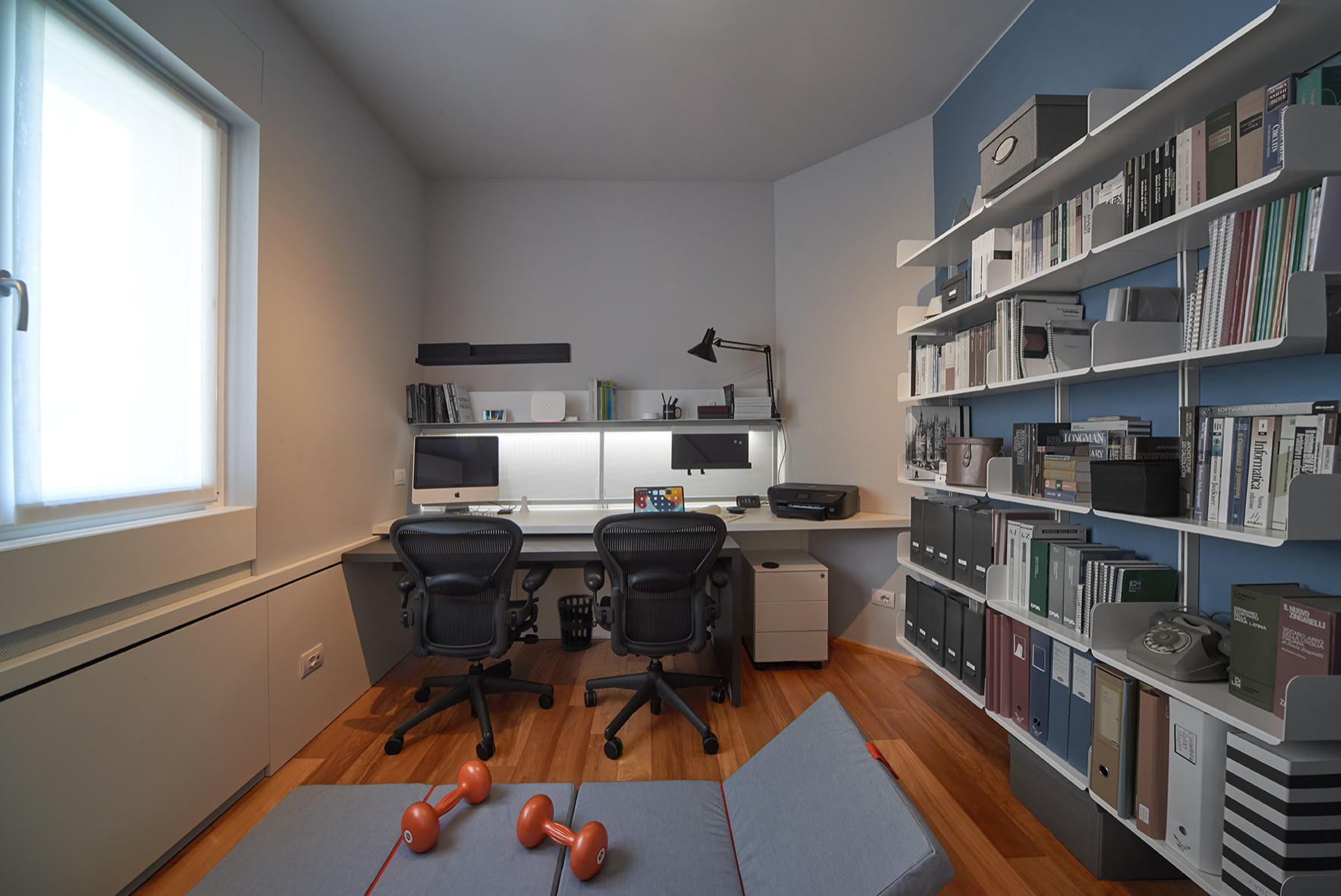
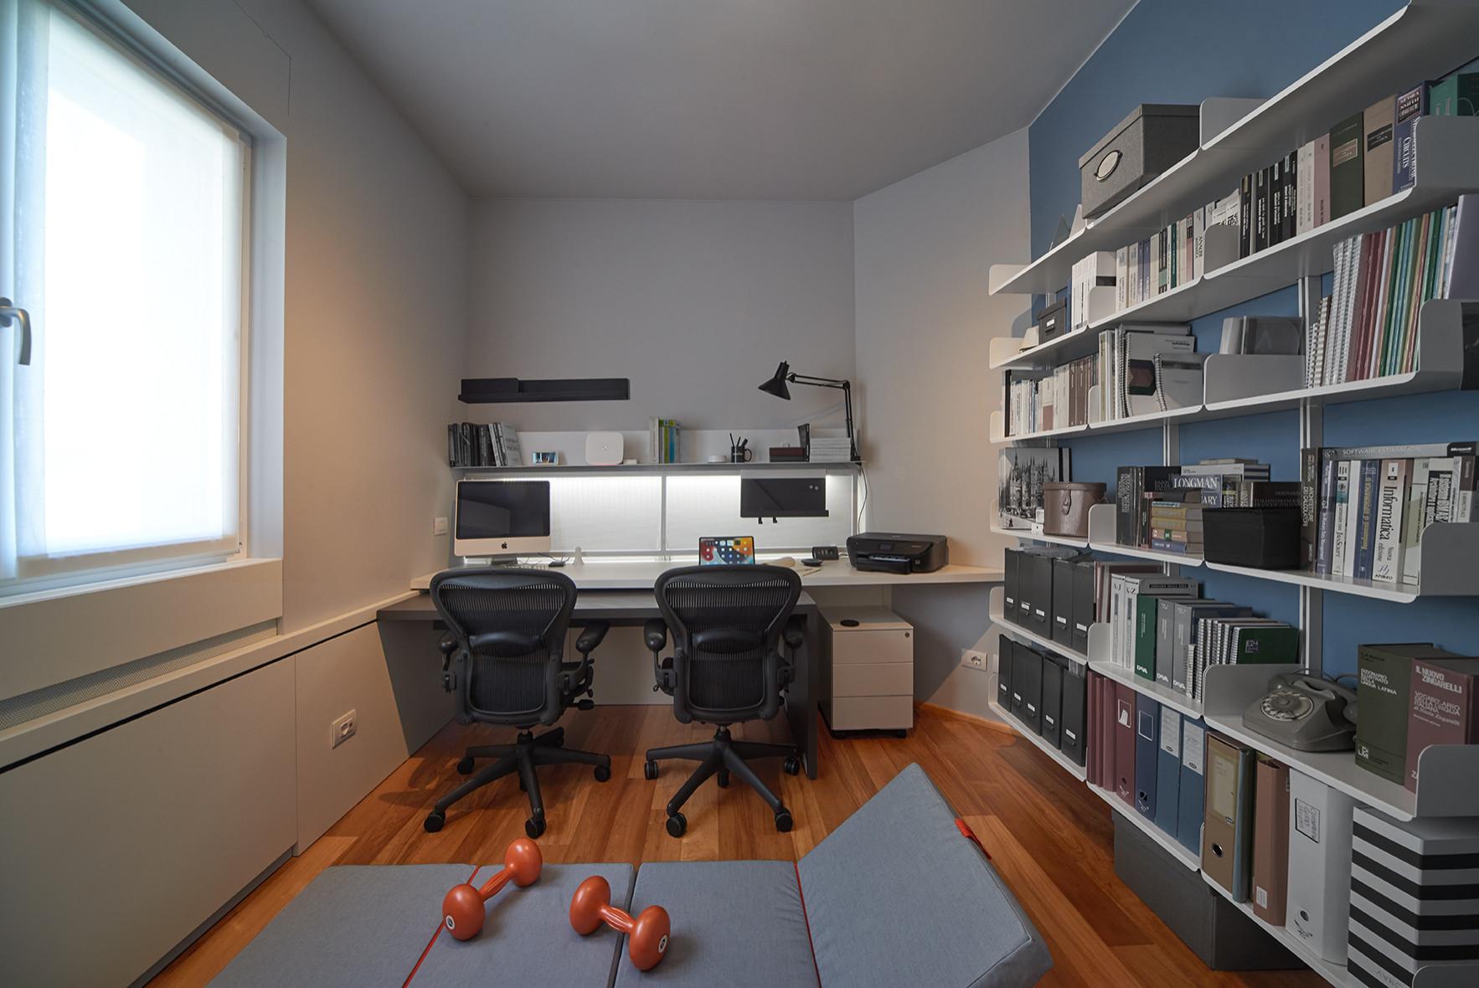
- wastebasket (576, 622)
